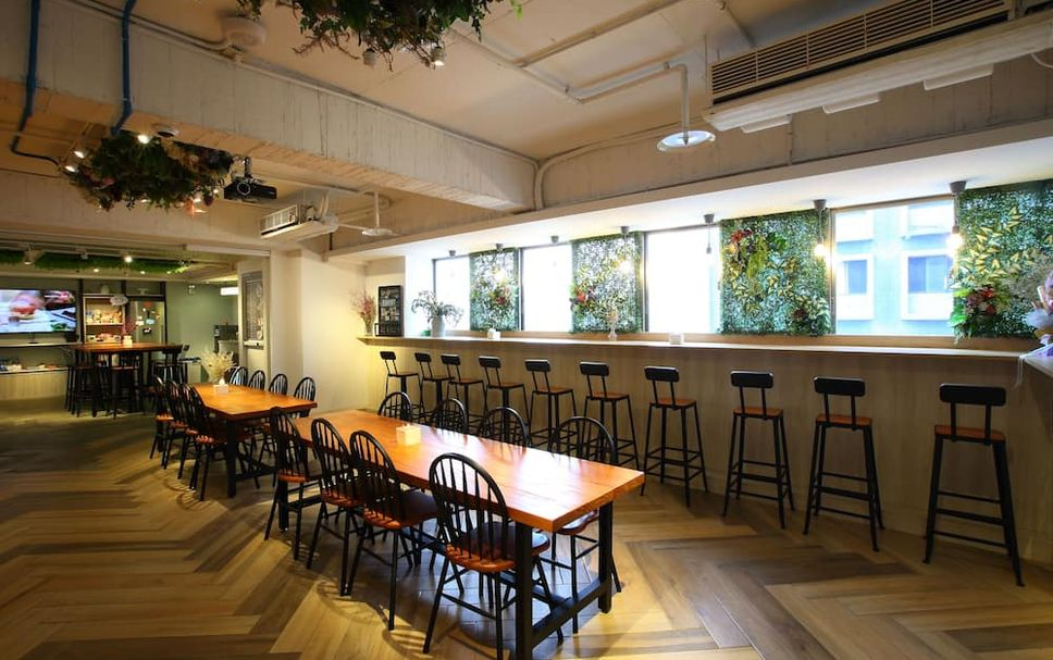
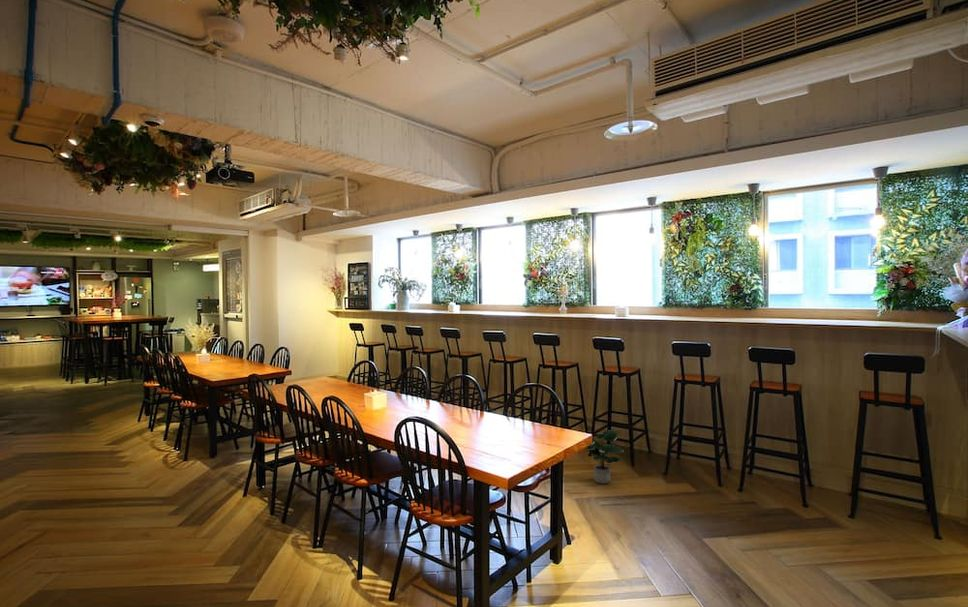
+ potted plant (604, 457)
